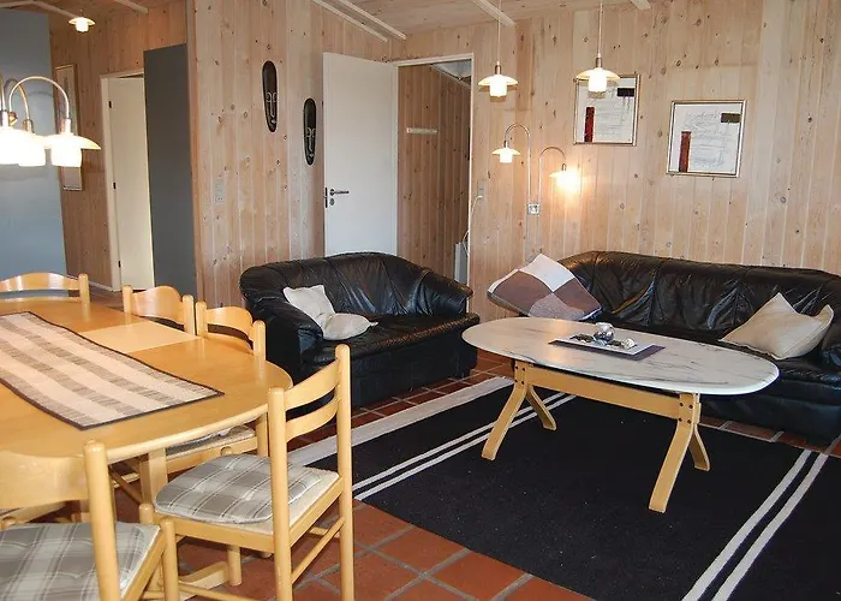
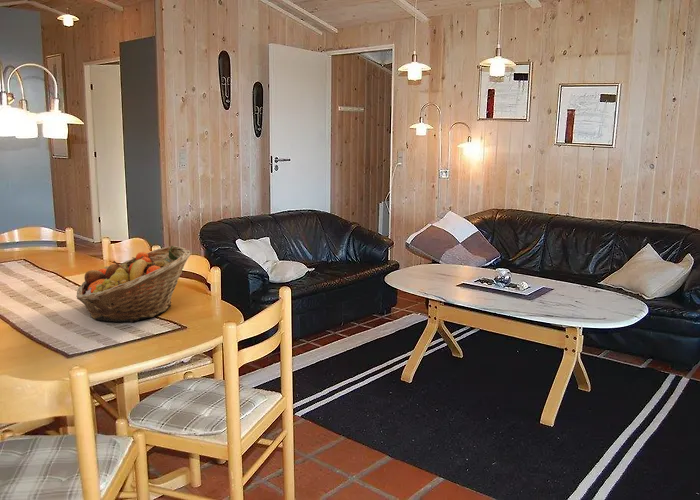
+ fruit basket (135, 280)
